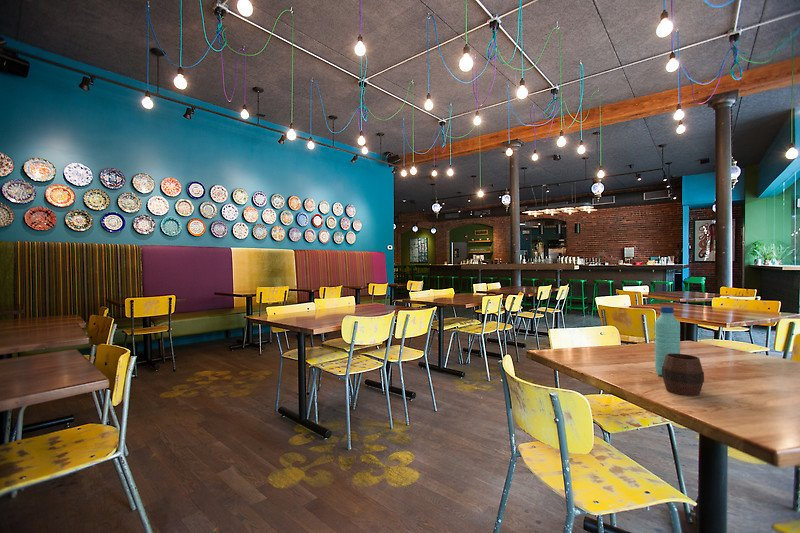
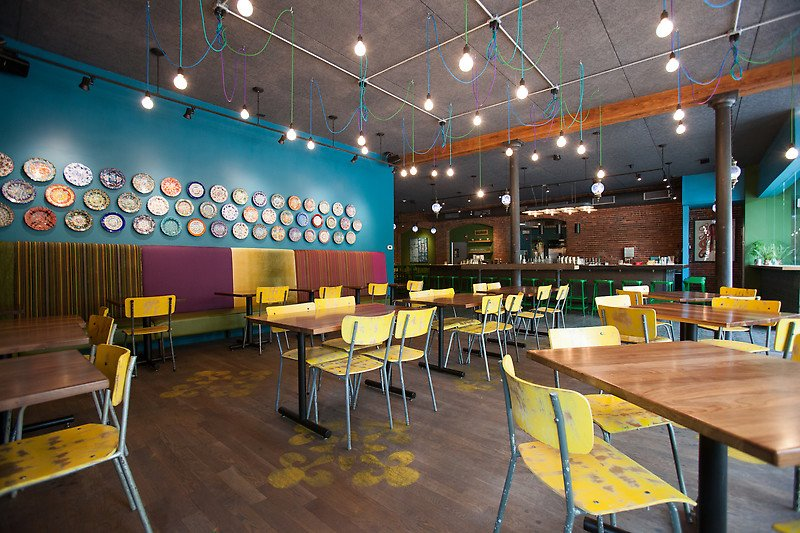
- water bottle (667, 341)
- cup (682, 373)
